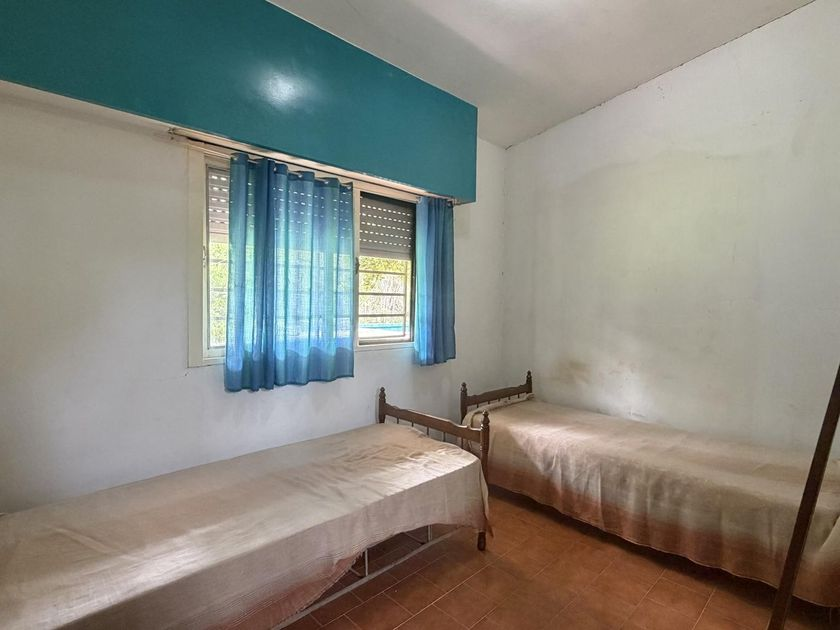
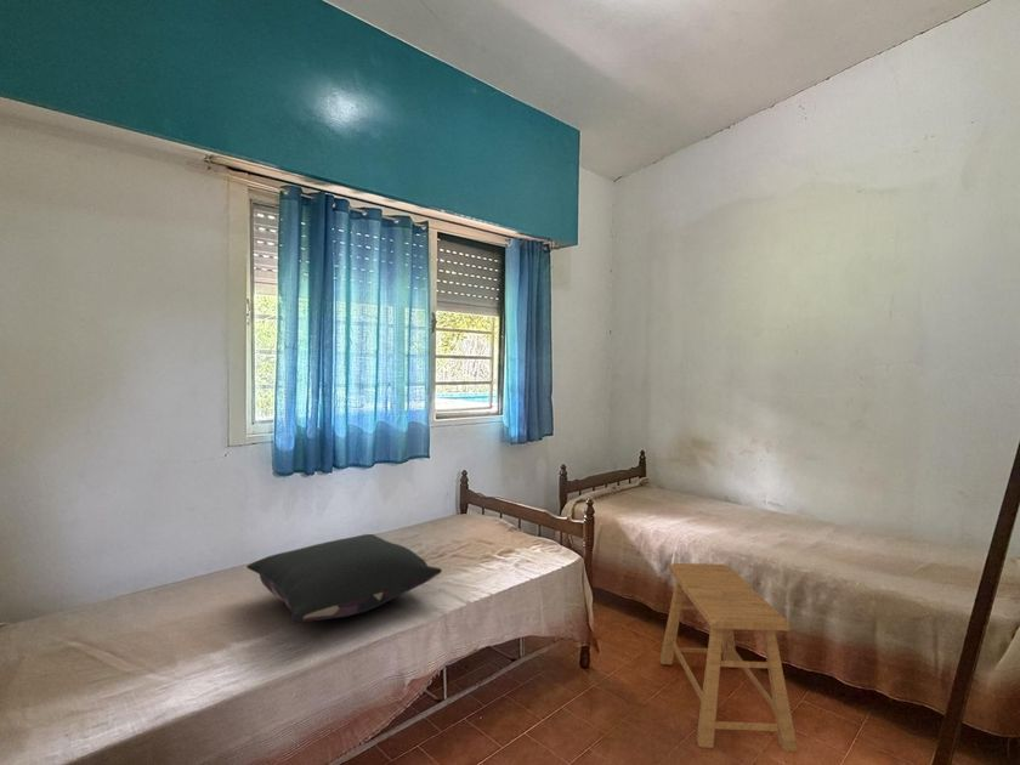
+ pillow (342, 570)
+ stool (719, 644)
